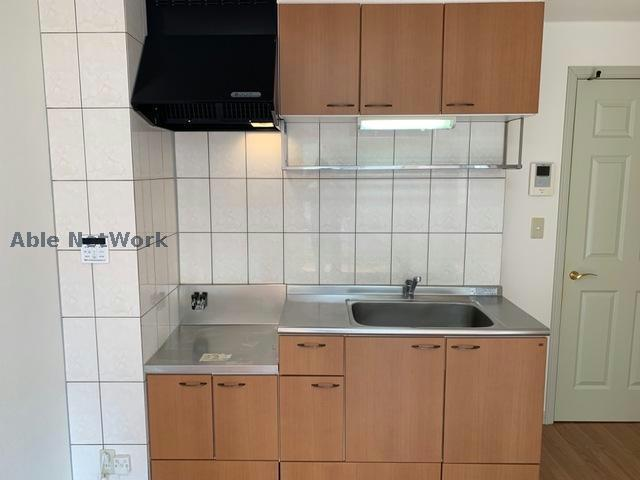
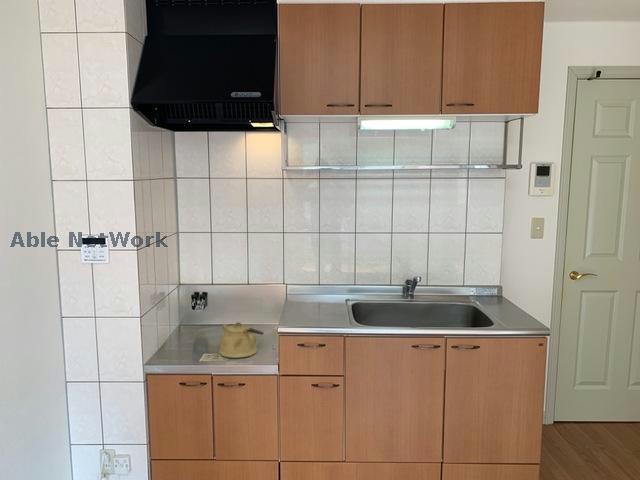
+ kettle (236, 335)
